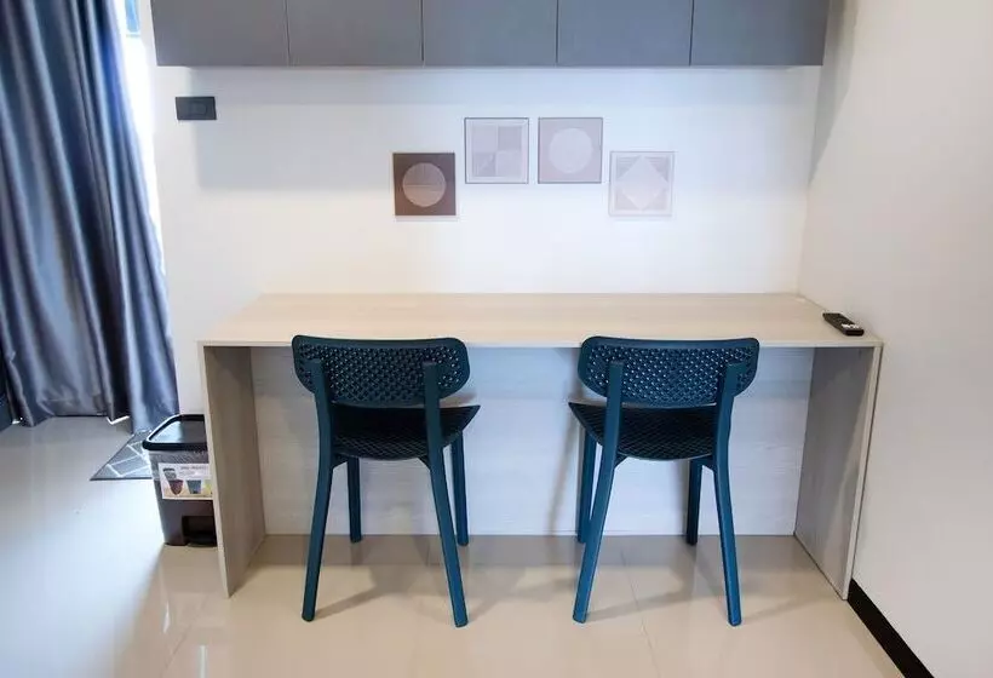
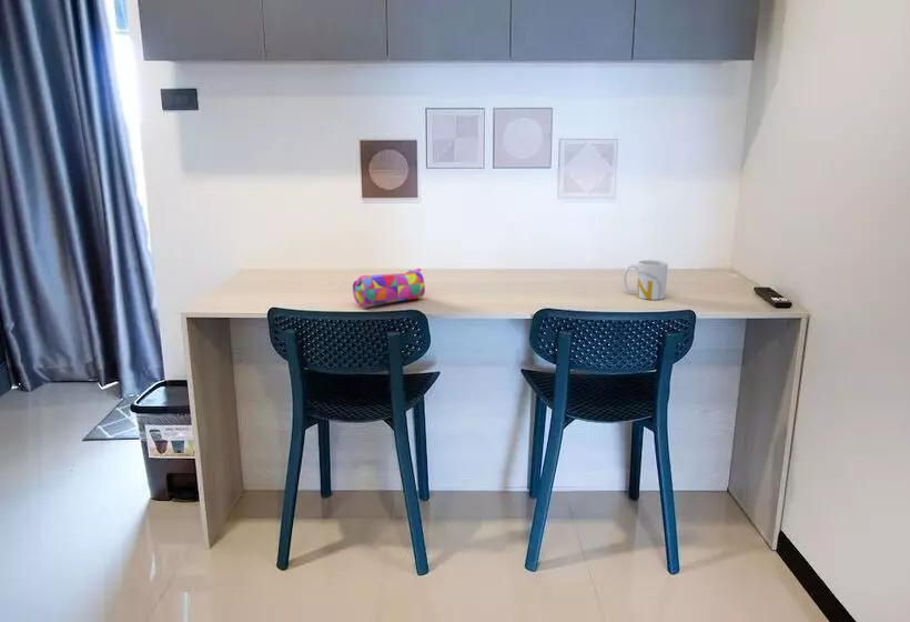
+ mug (646, 279)
+ pencil case (390, 287)
